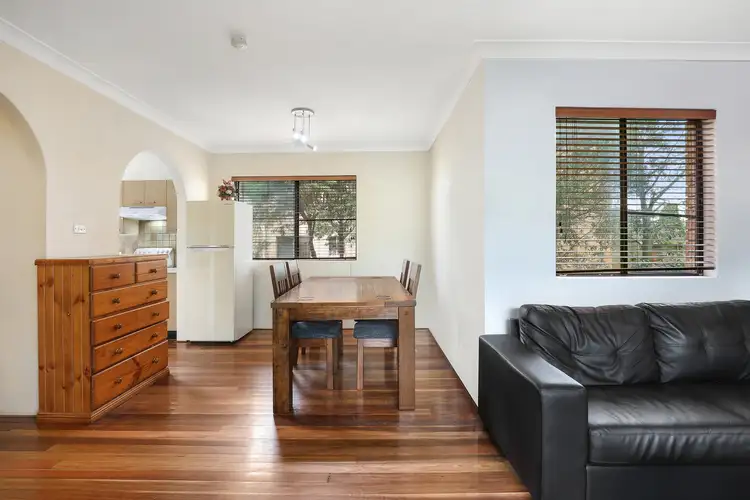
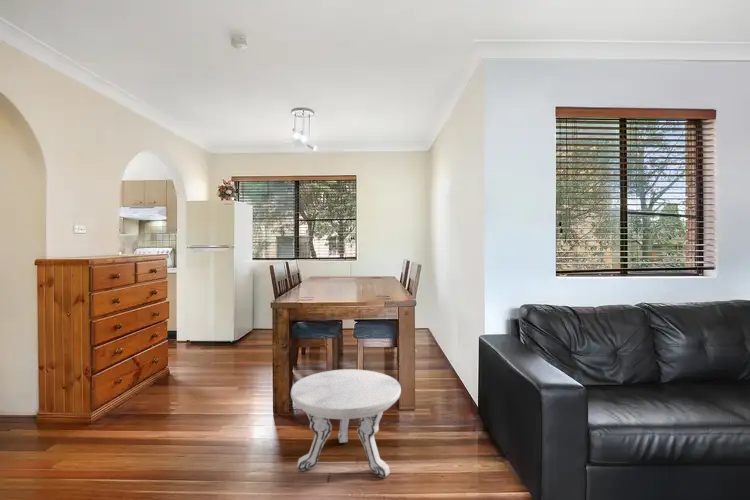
+ side table (346, 423)
